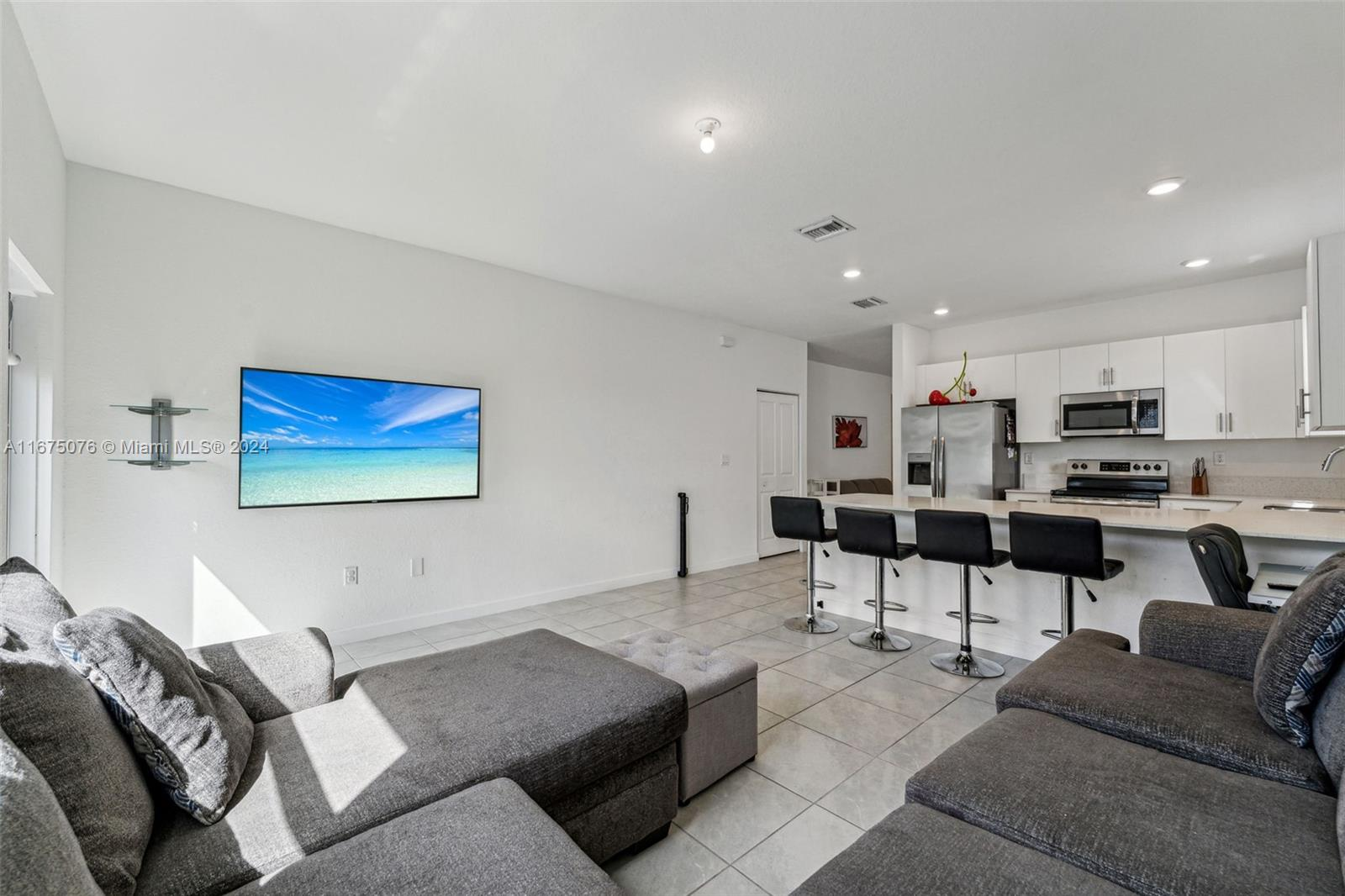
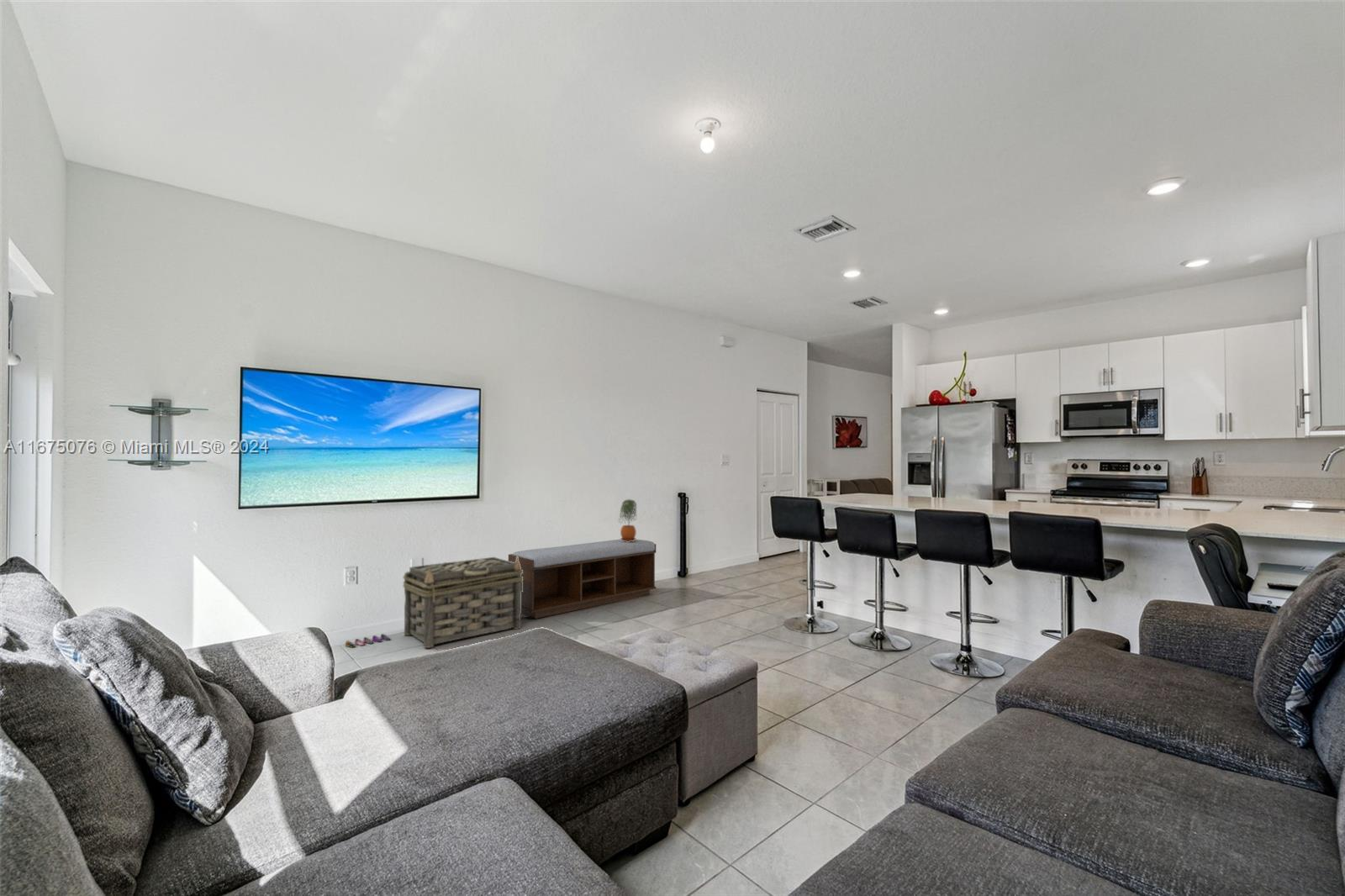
+ potted plant (627, 519)
+ basket (466, 595)
+ shoe (368, 640)
+ bench (587, 573)
